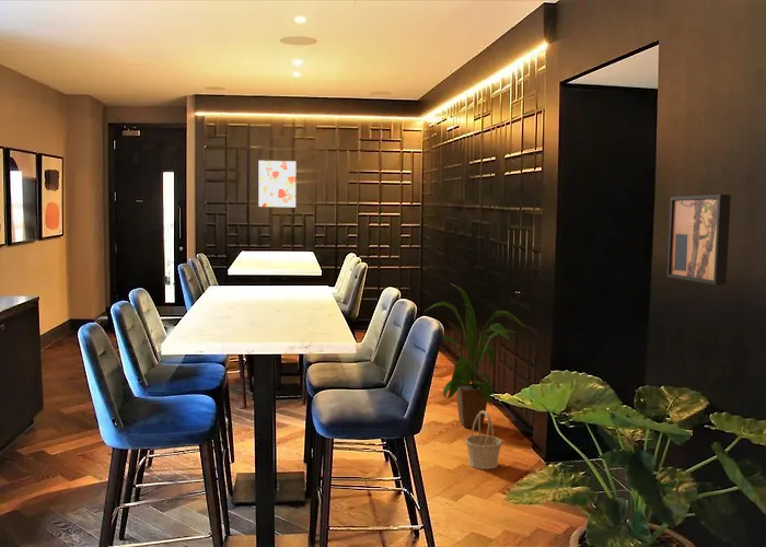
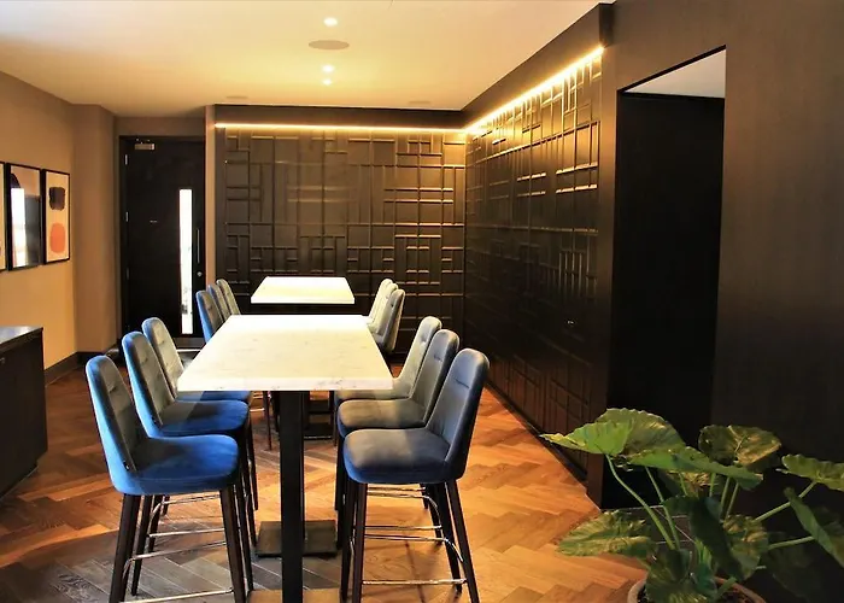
- house plant (474, 359)
- basket (484, 437)
- wall art (696, 237)
- wall art (277, 184)
